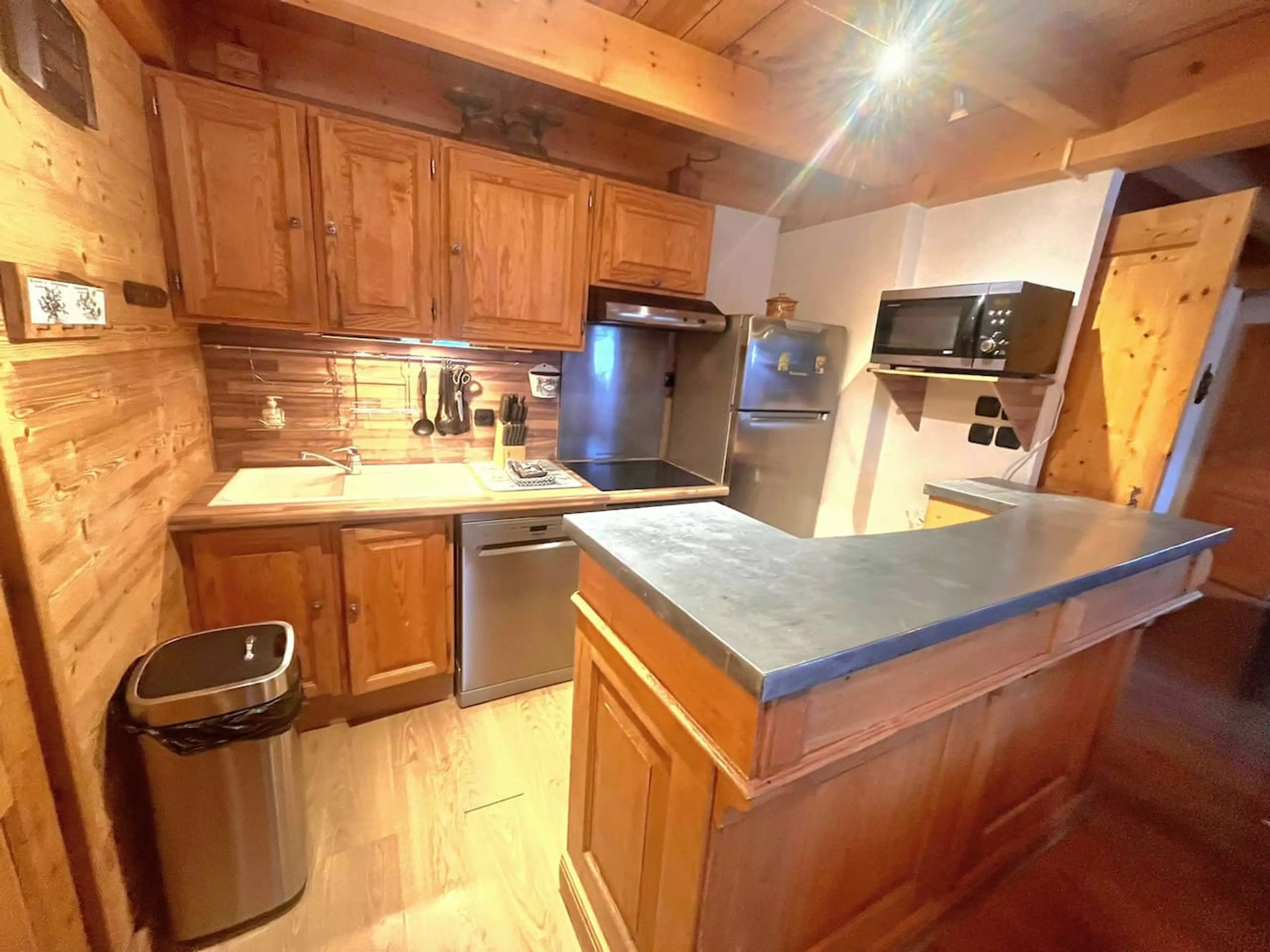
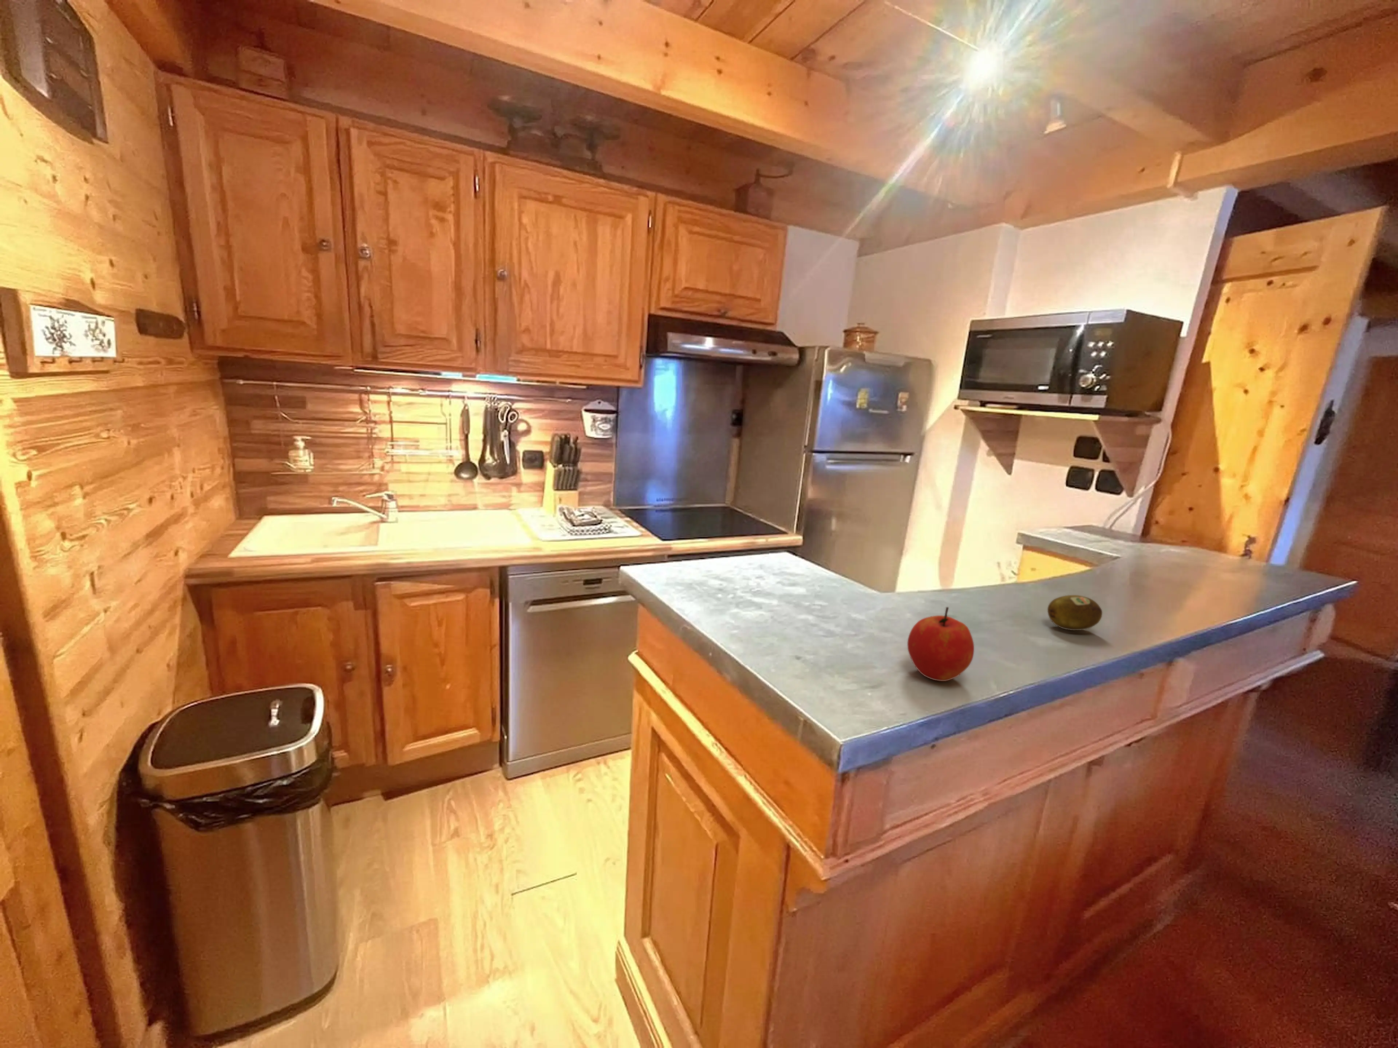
+ apple (941, 642)
+ fruit (1074, 612)
